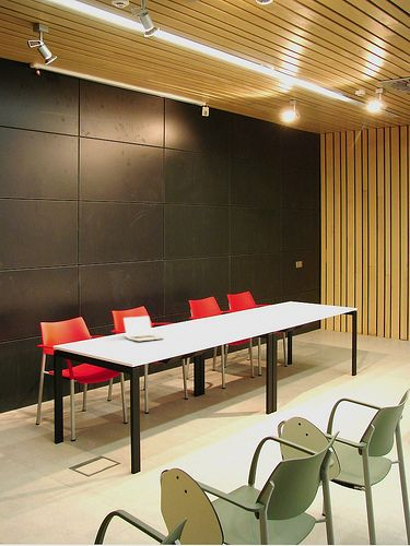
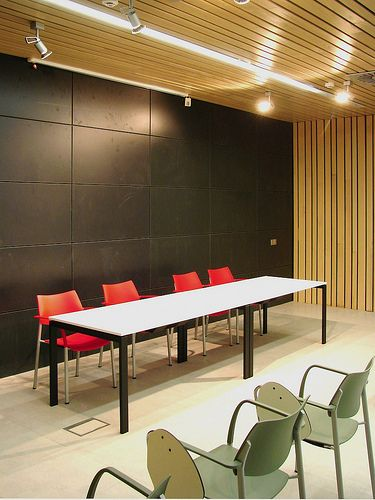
- laptop (143, 328)
